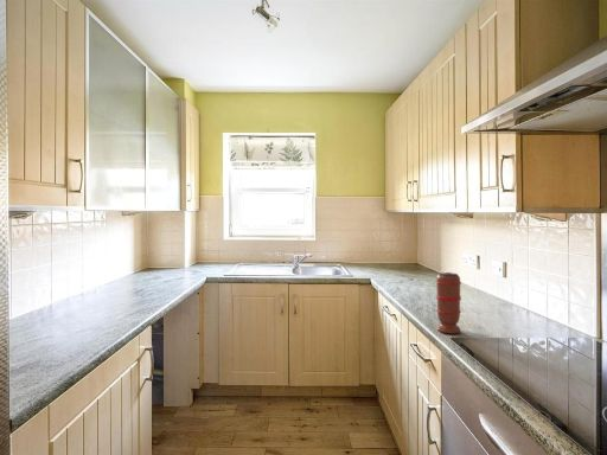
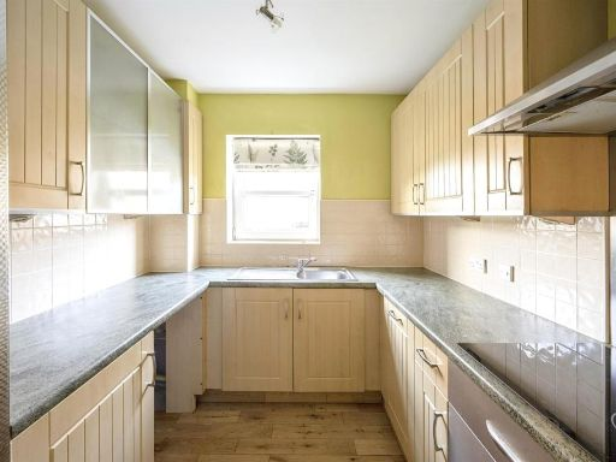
- spice grinder (448, 301)
